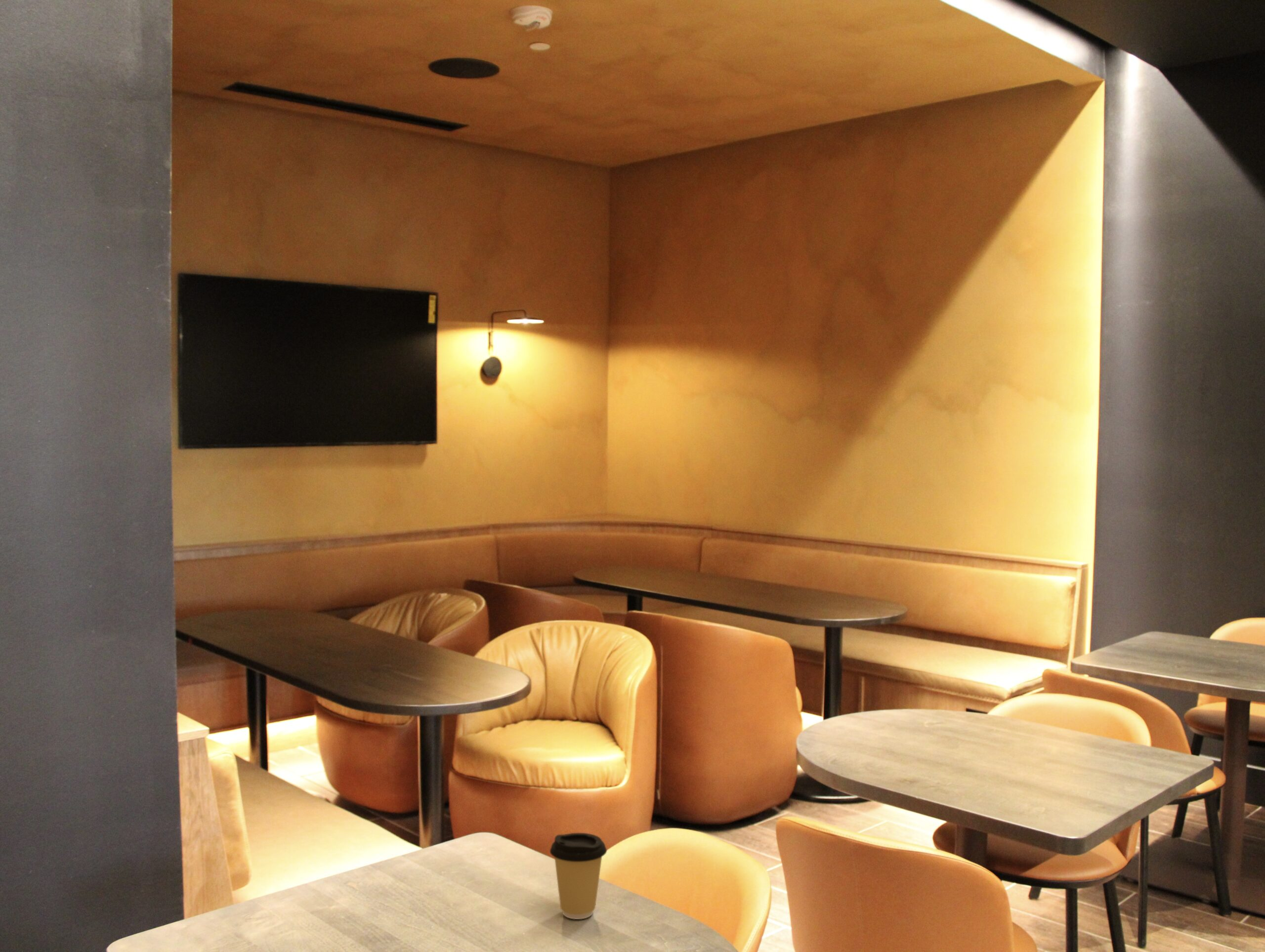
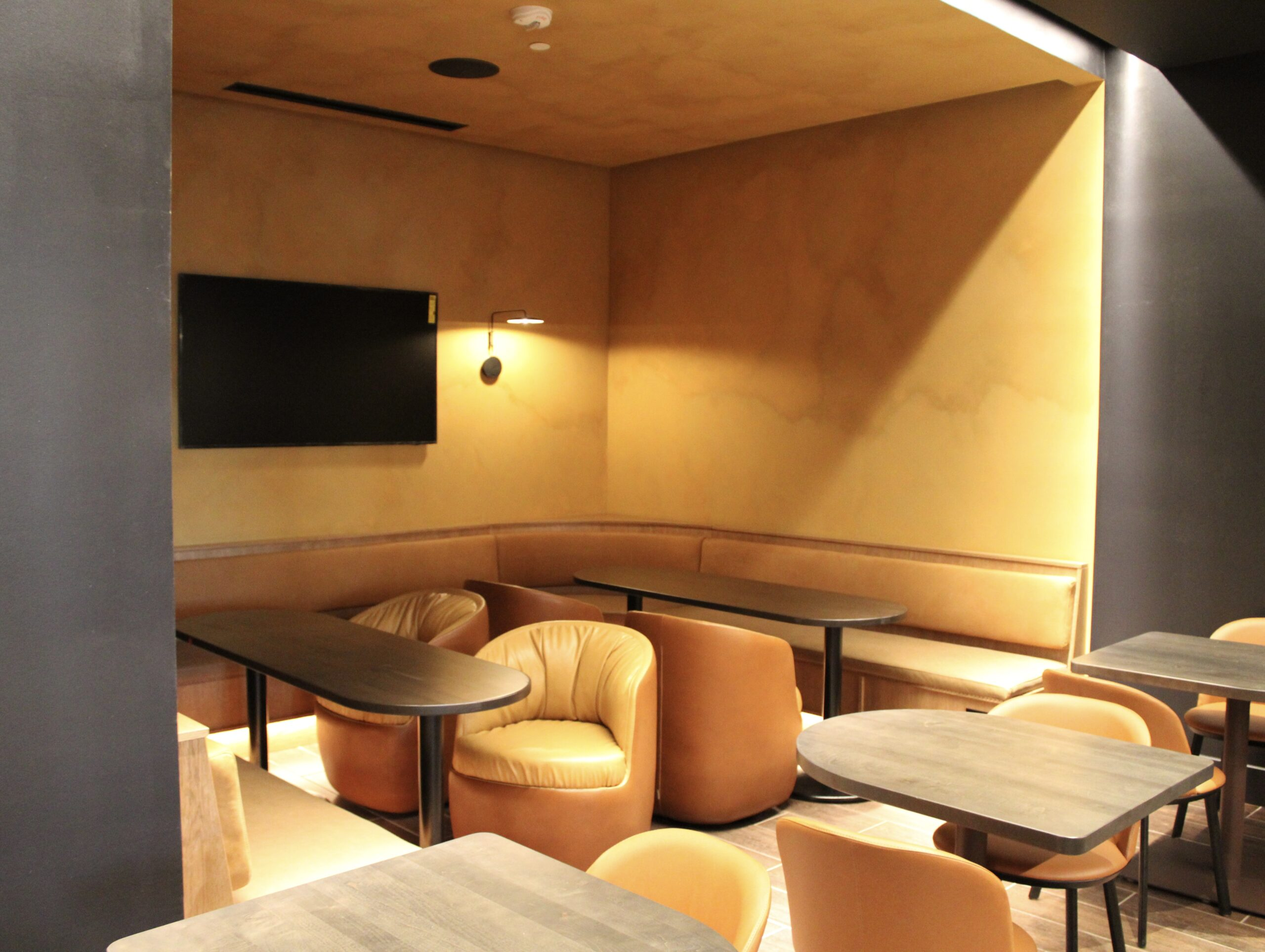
- coffee cup (578, 875)
